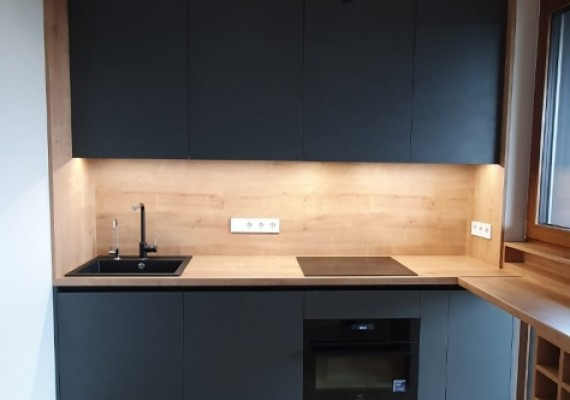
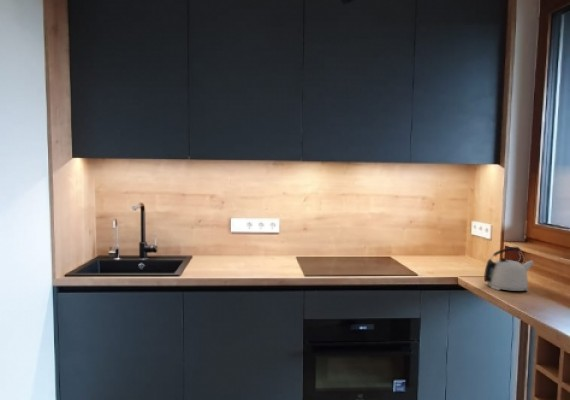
+ kettle (509, 267)
